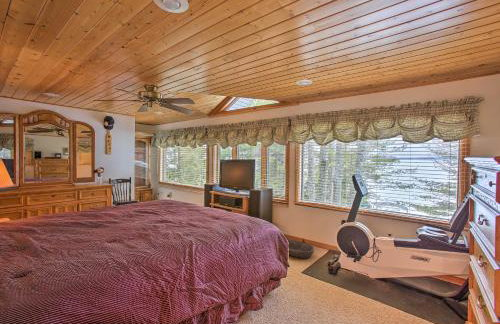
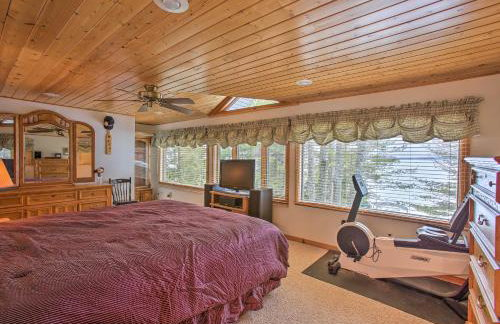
- basket (294, 248)
